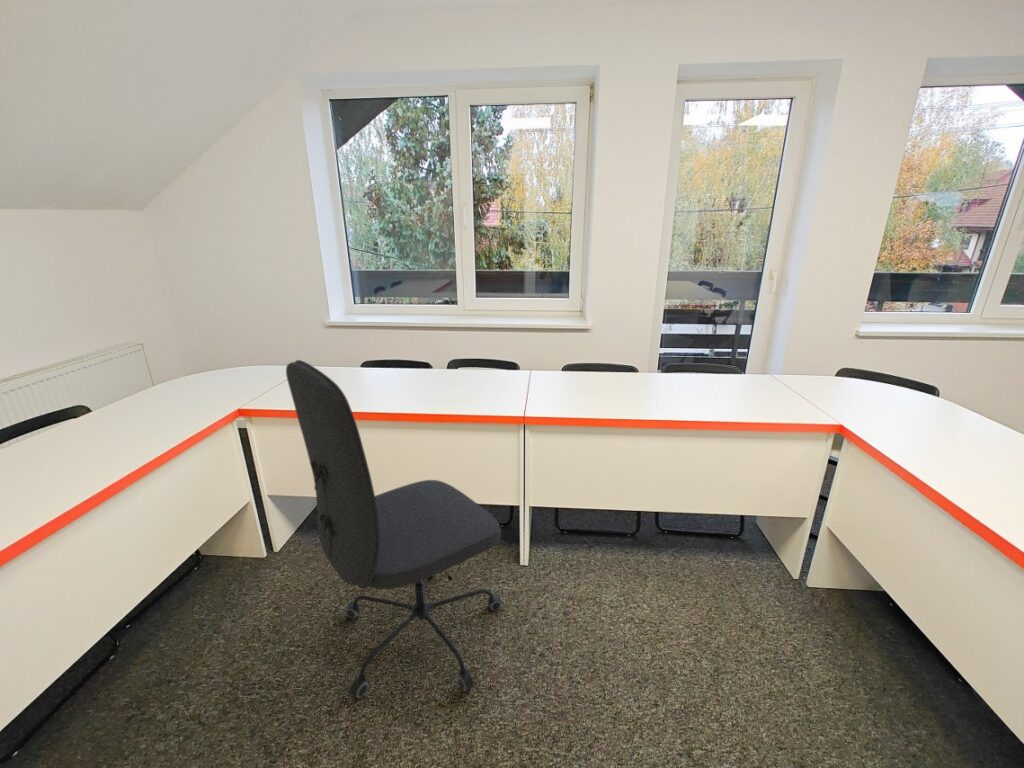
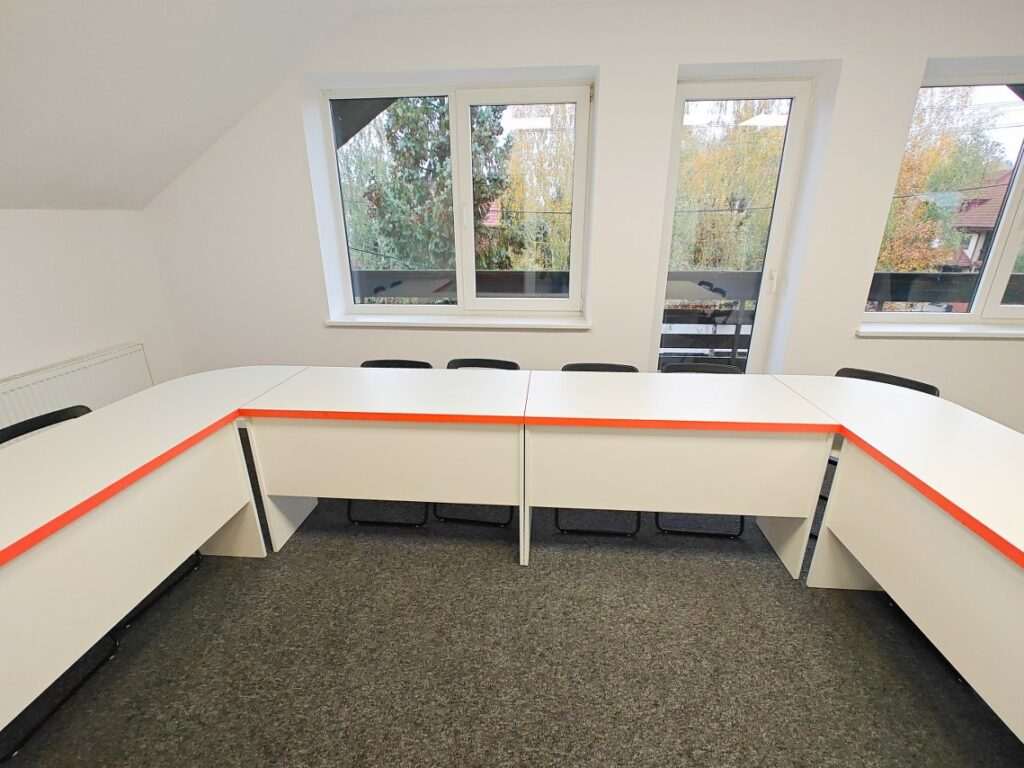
- office chair (405, 508)
